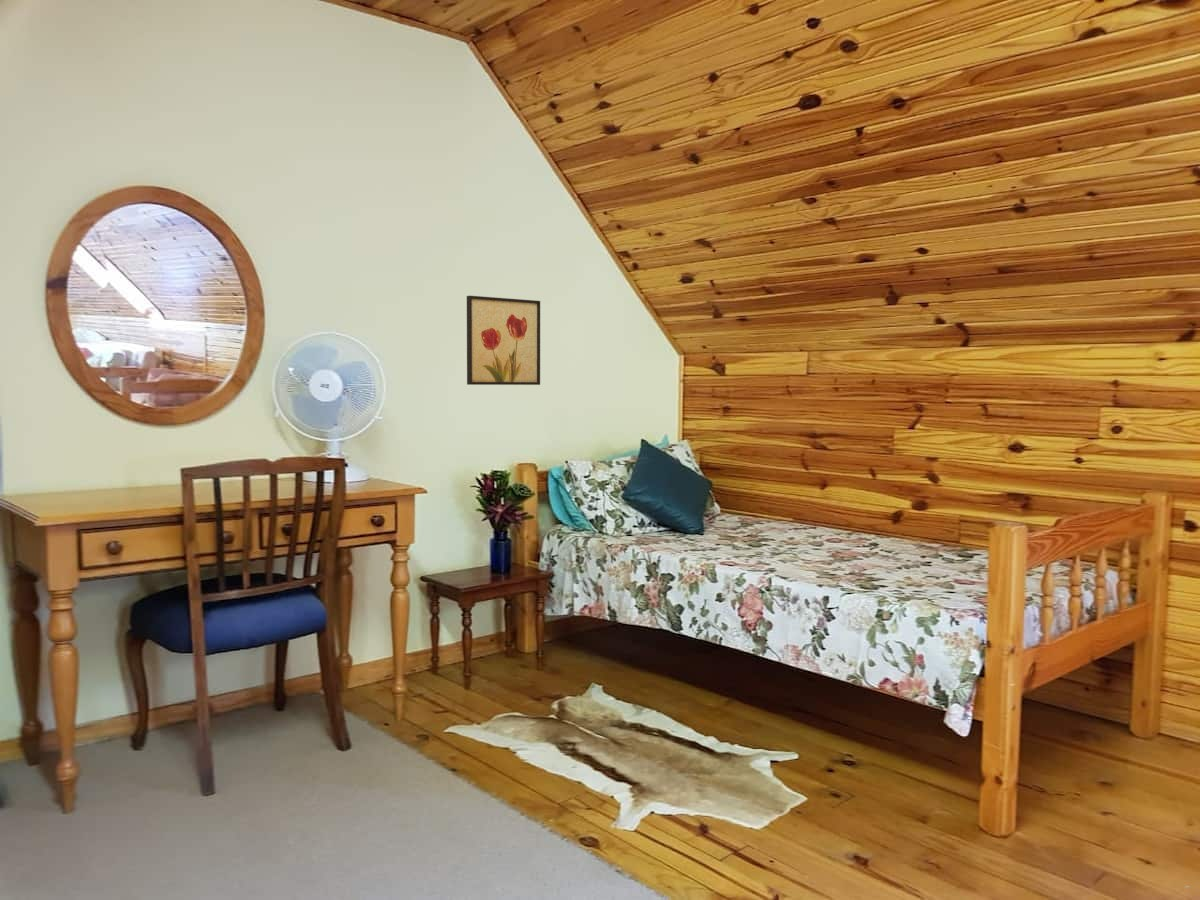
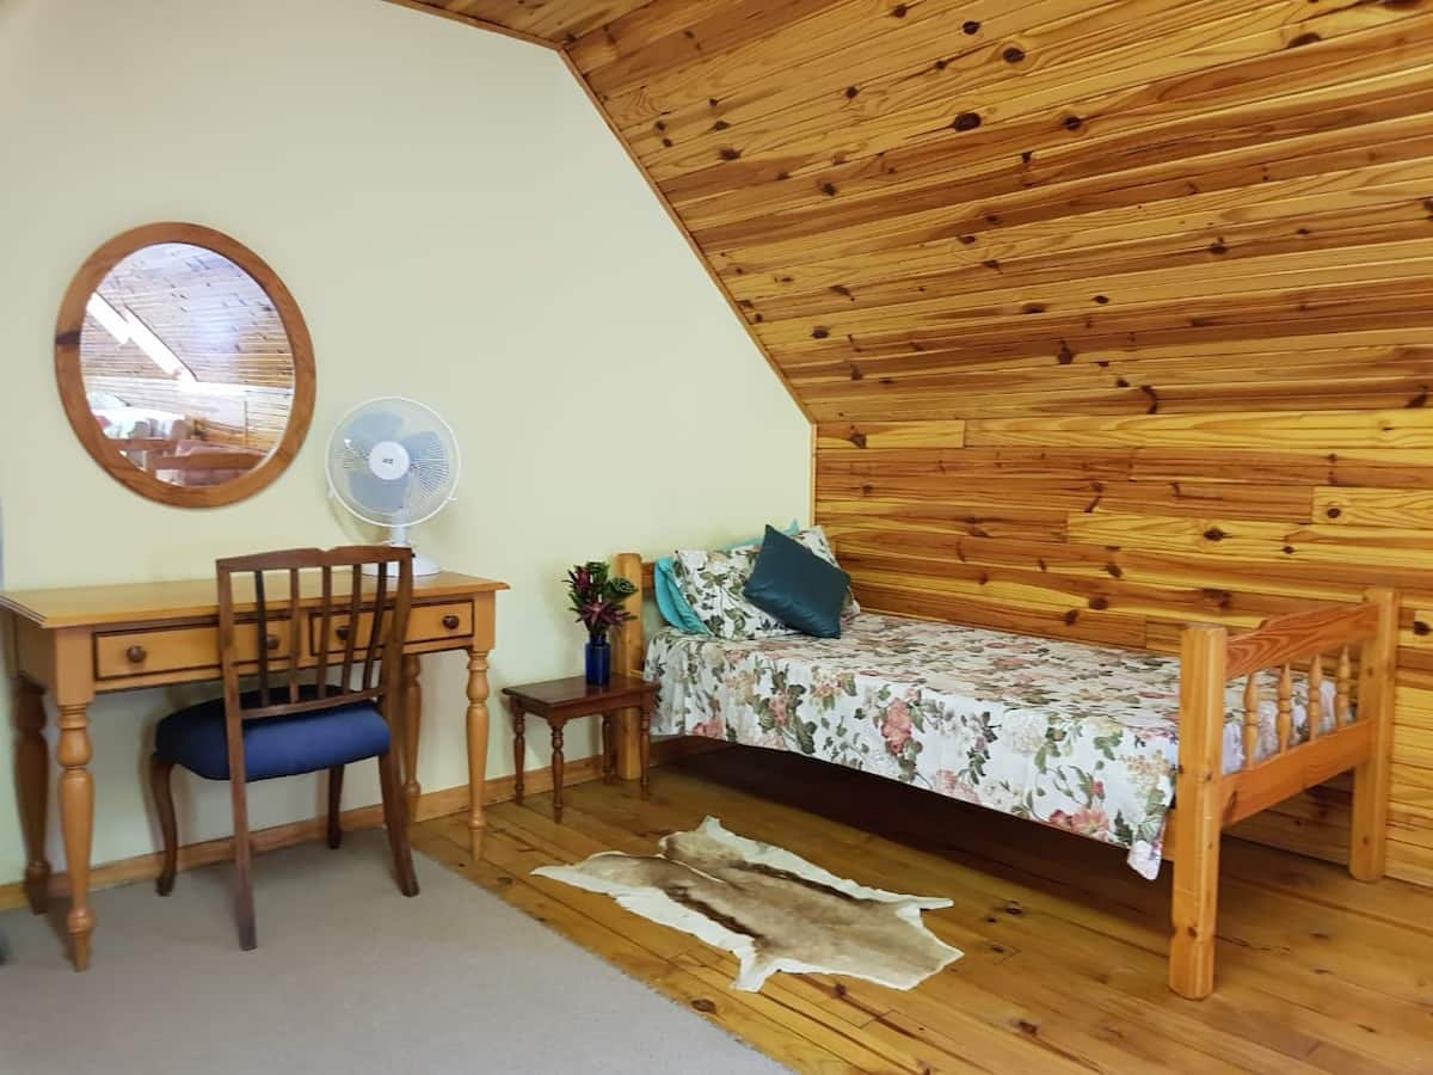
- wall art (503, 341)
